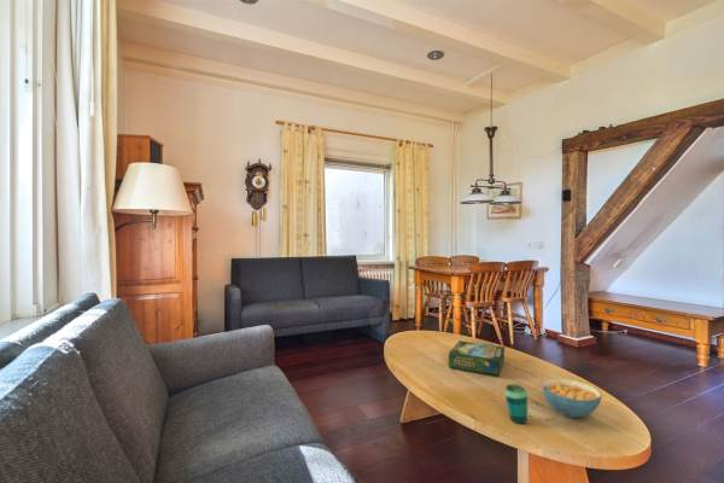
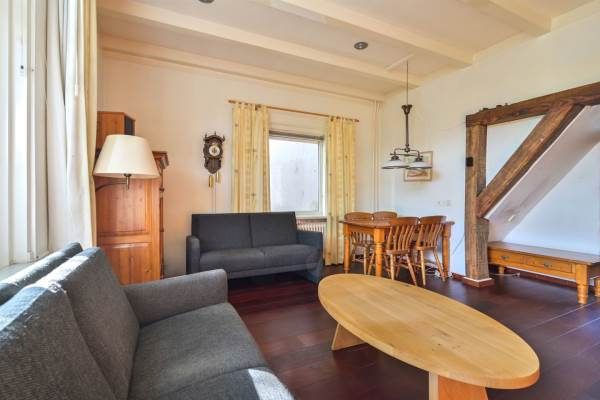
- cereal bowl (570, 401)
- board game (477, 356)
- cup (515, 403)
